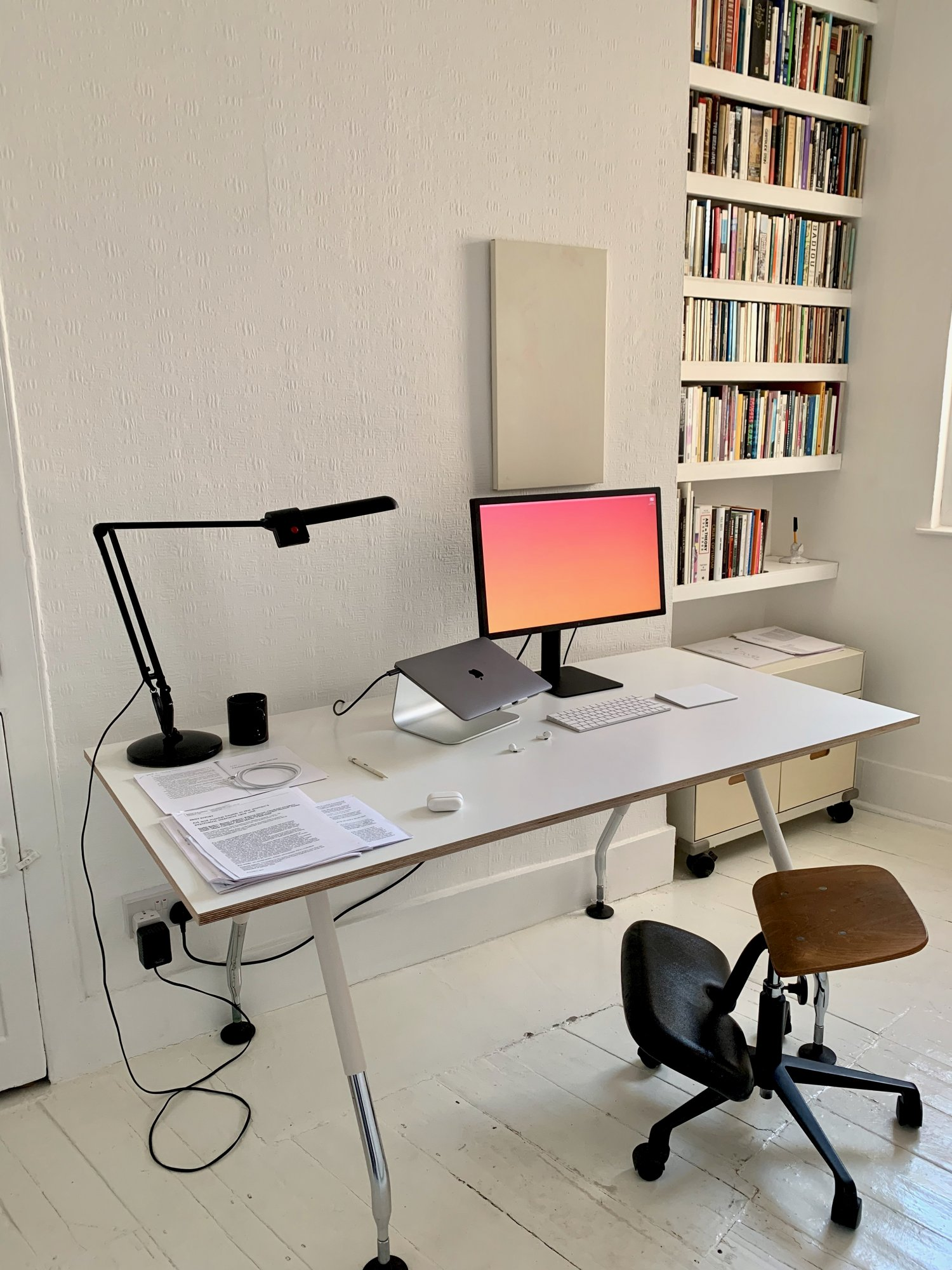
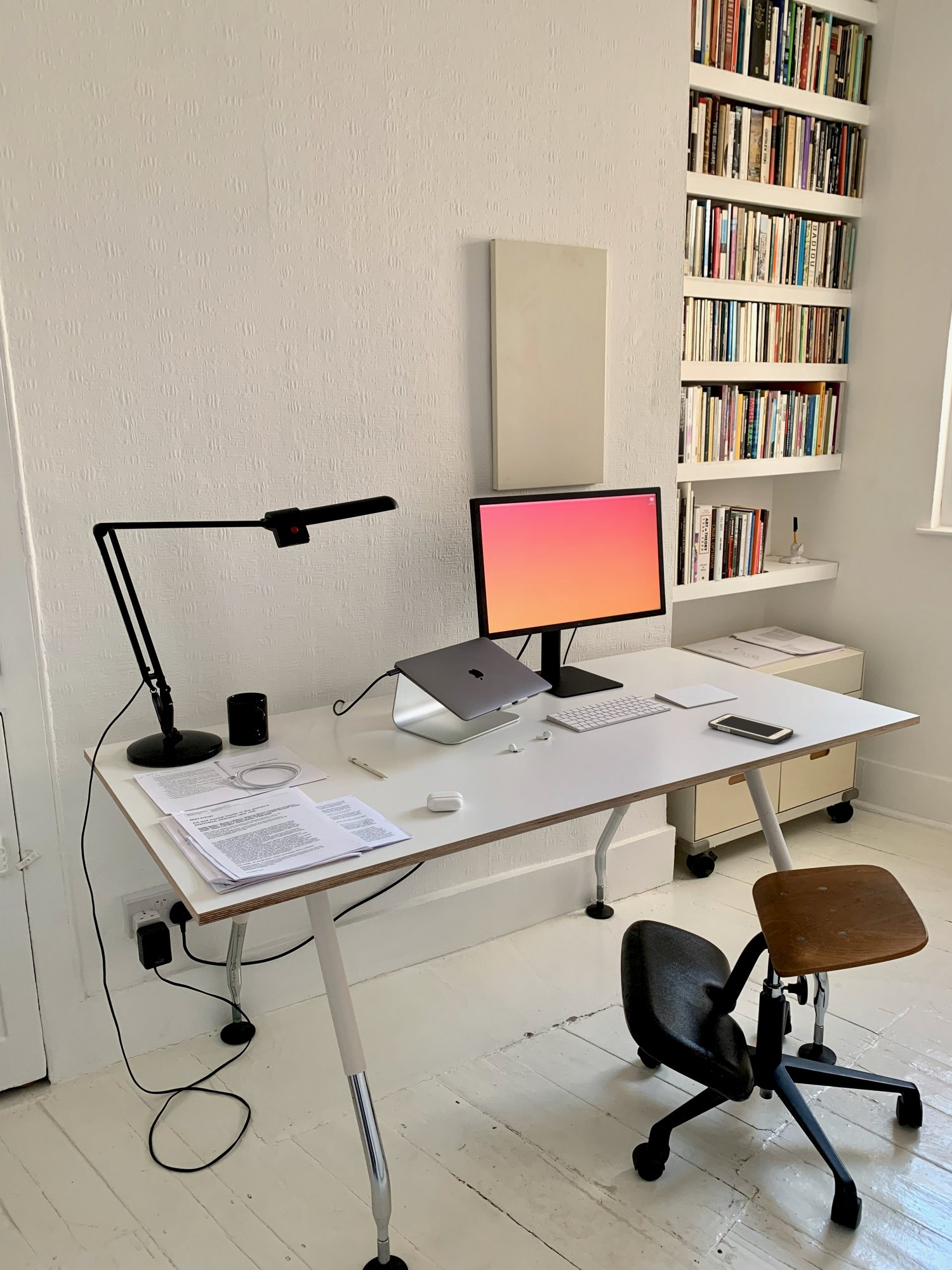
+ cell phone (750, 728)
